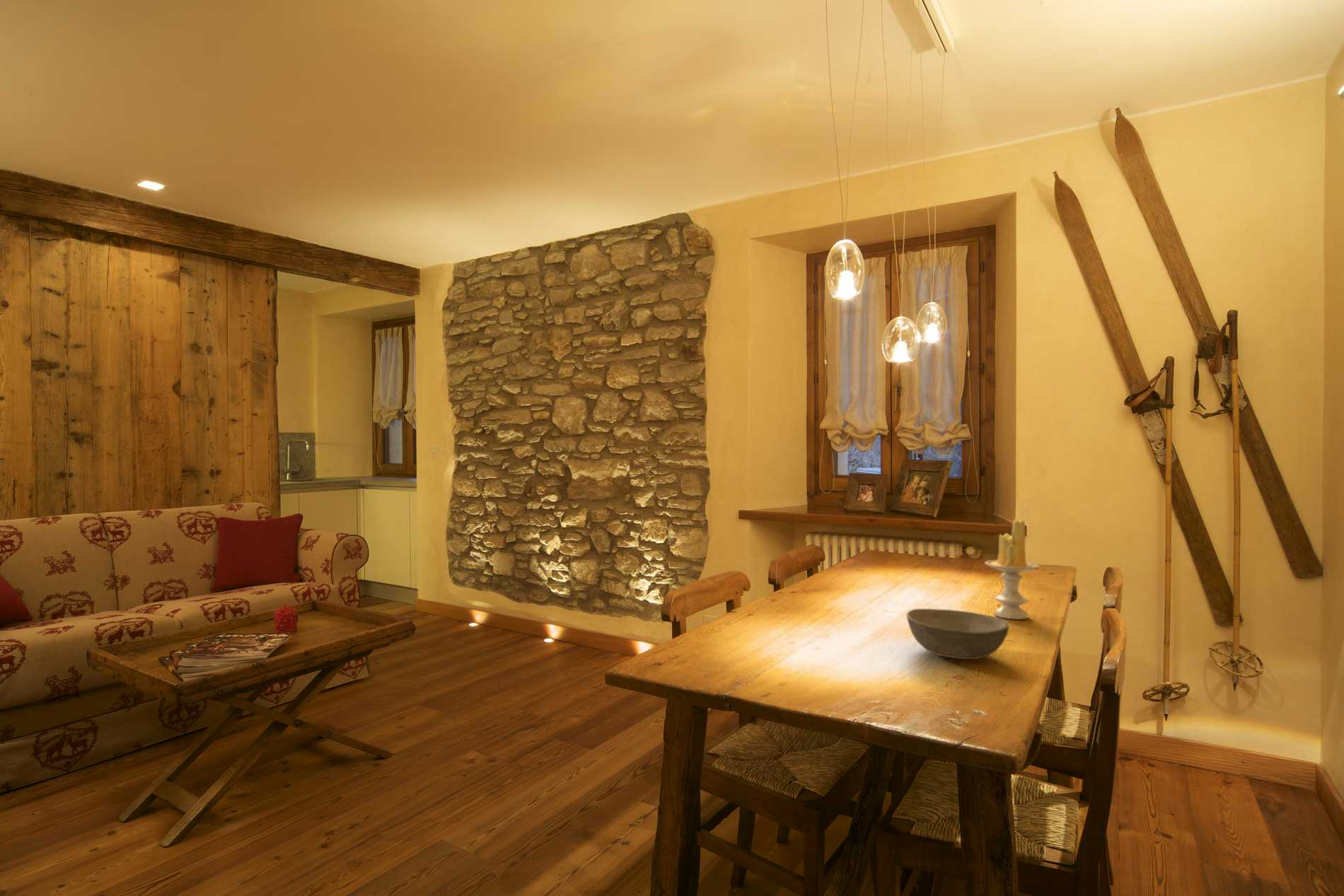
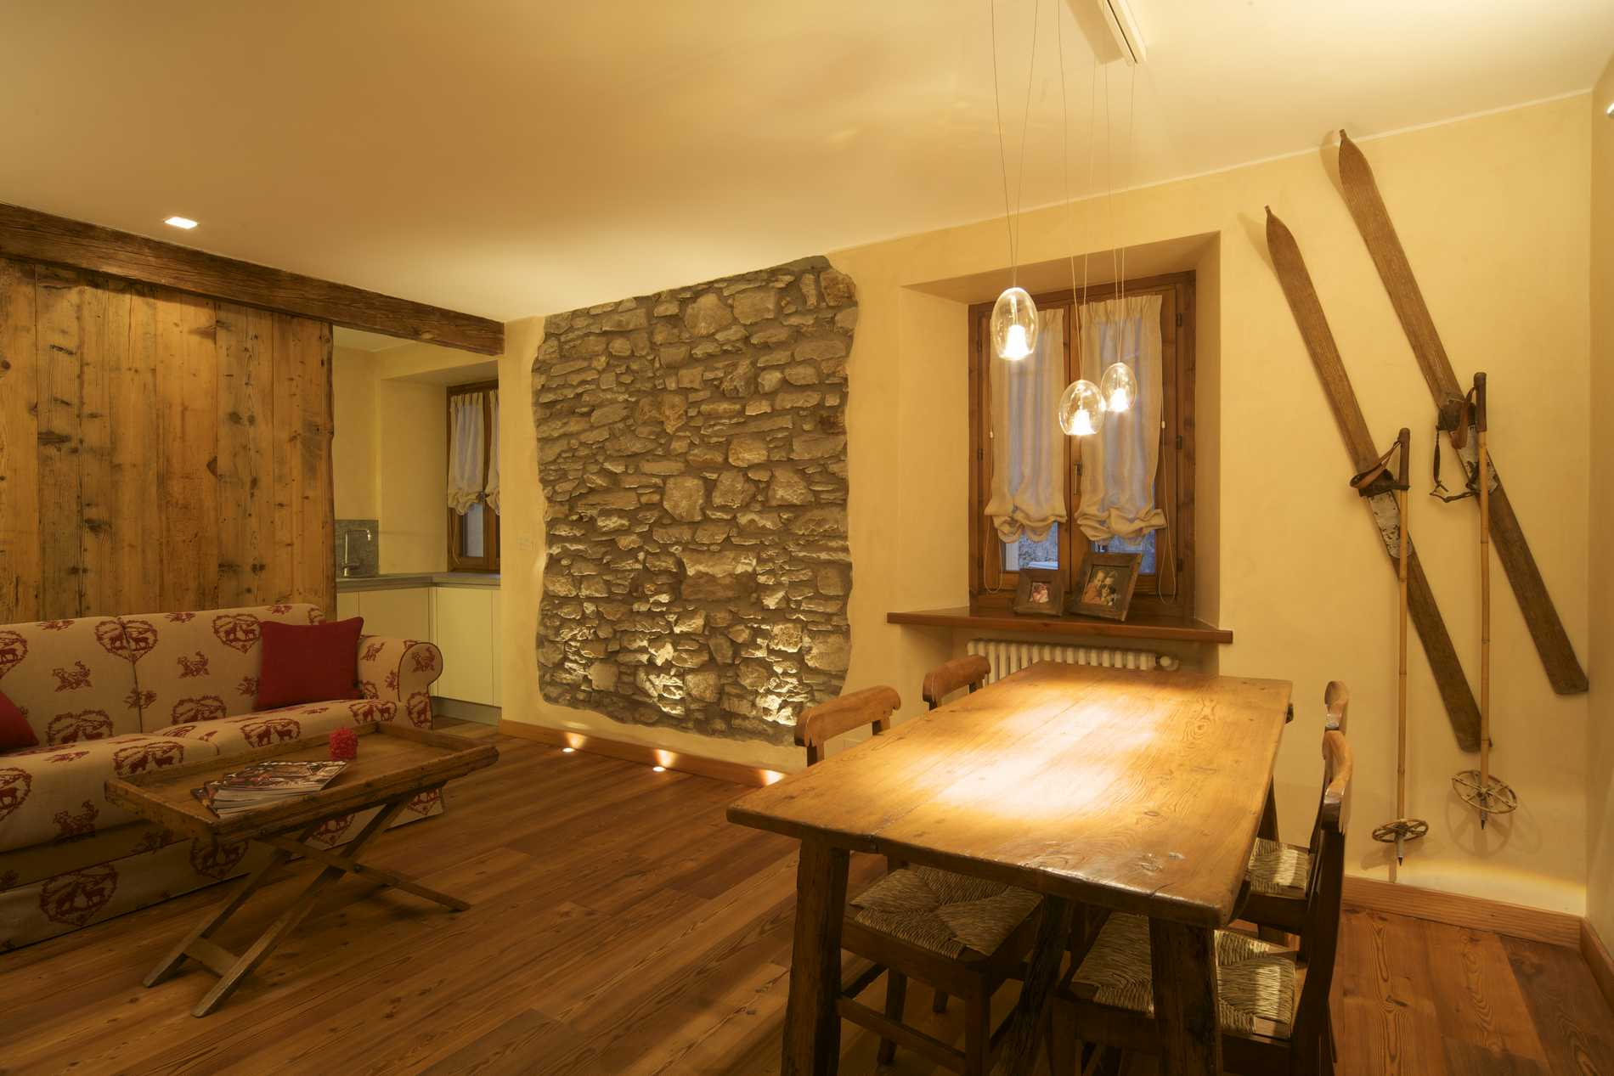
- bowl (956, 636)
- candle (1011, 567)
